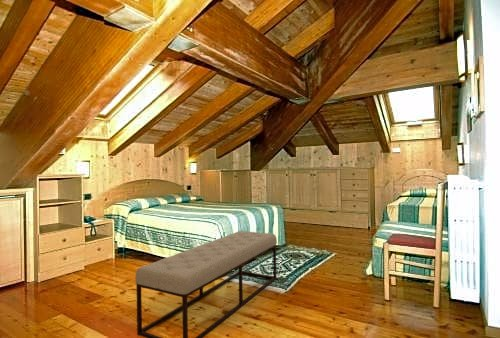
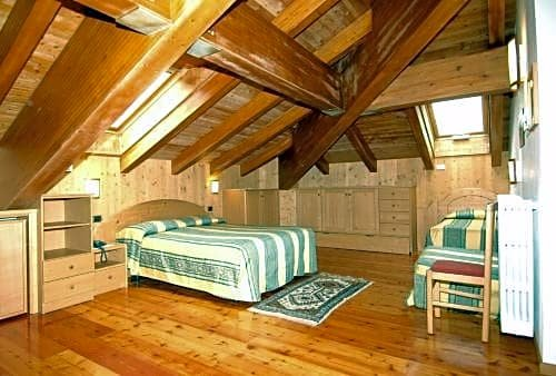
- bench (220, 274)
